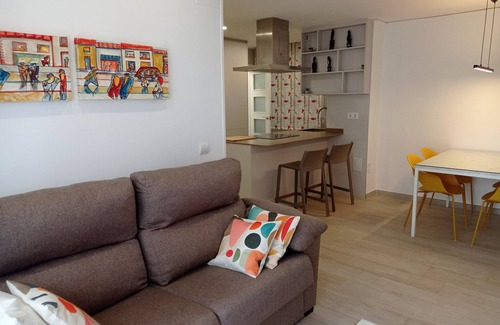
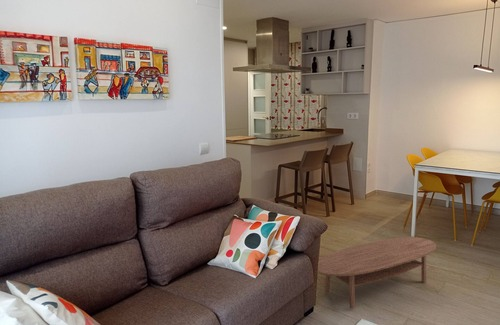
+ coffee table (377, 270)
